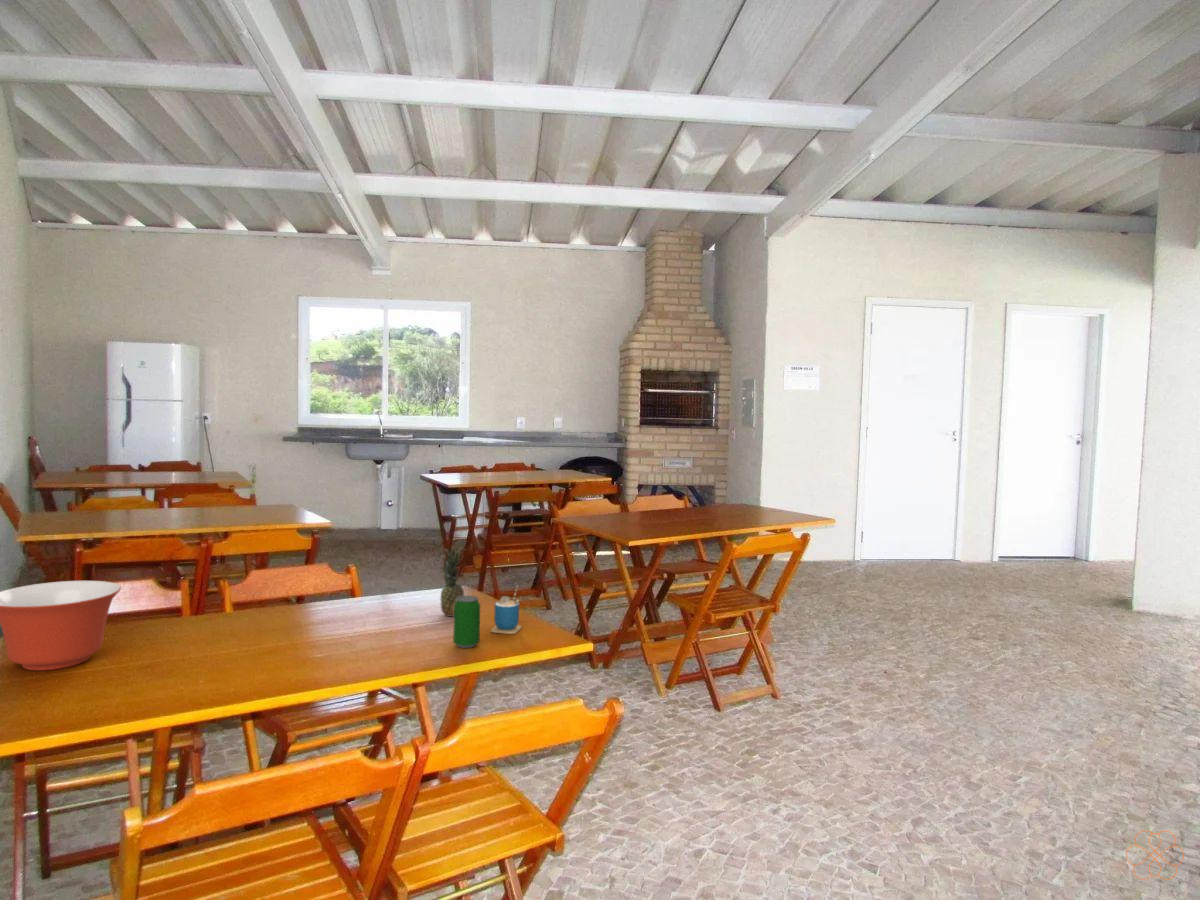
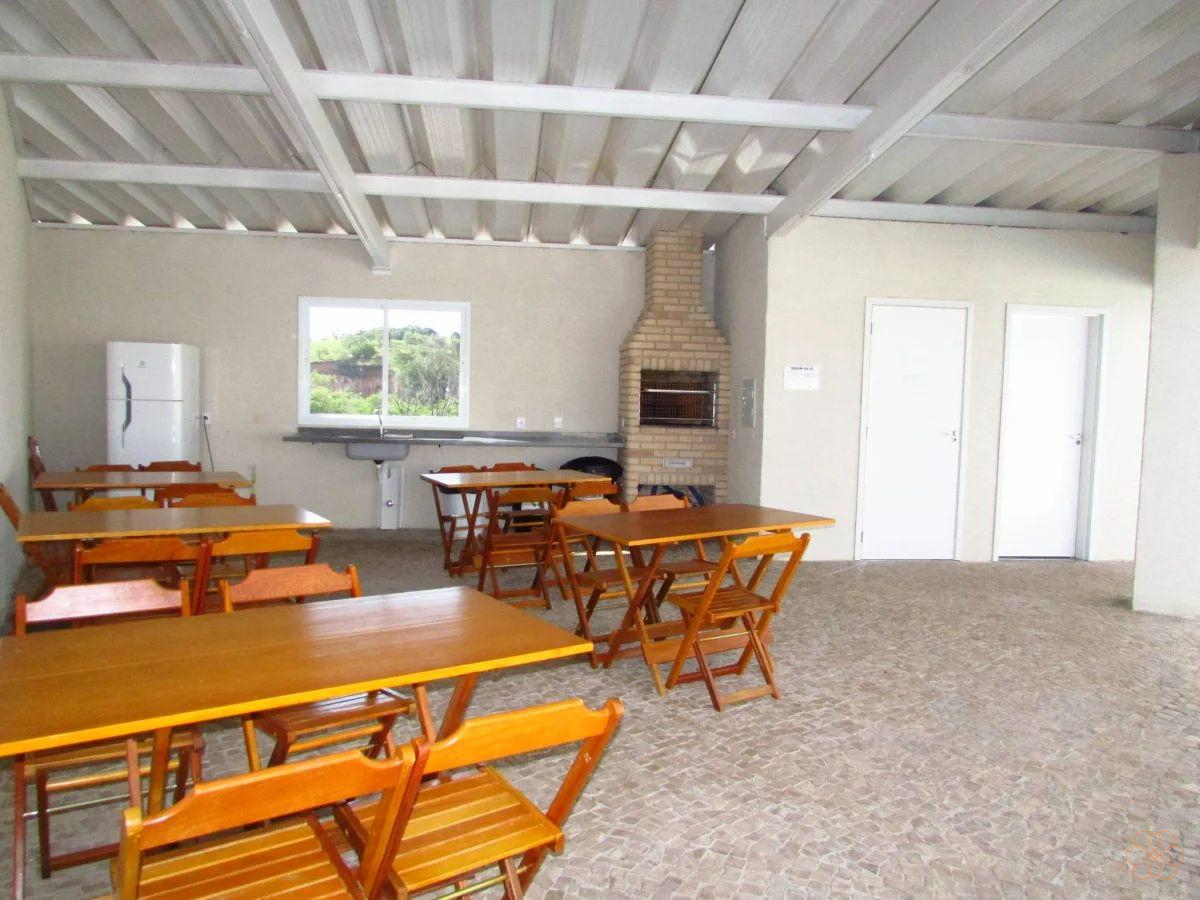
- fruit (452, 580)
- beverage can (467, 621)
- cup (507, 607)
- mixing bowl (56, 626)
